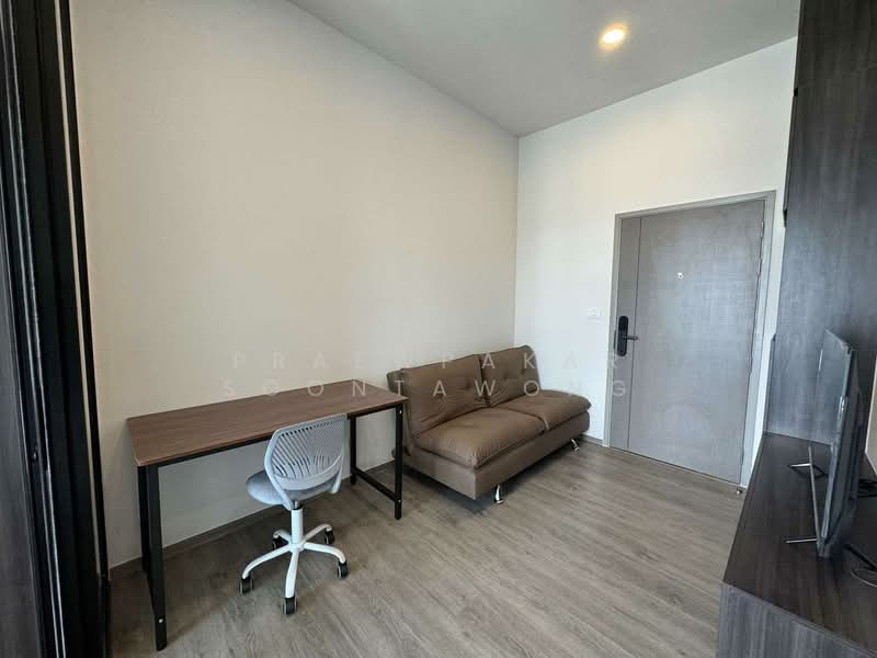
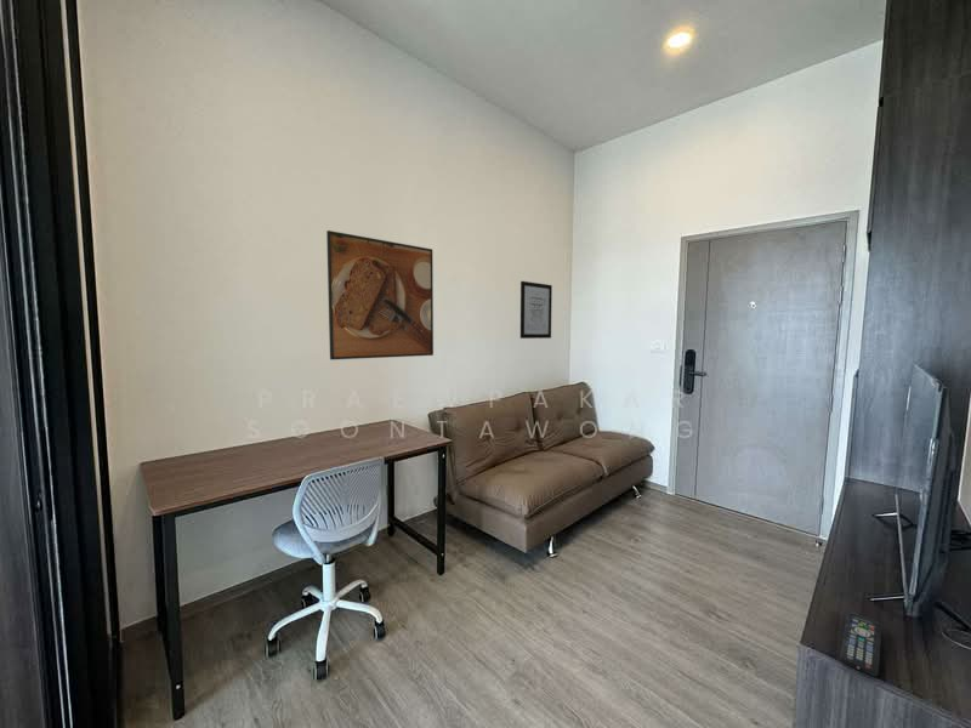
+ wall art (536, 311)
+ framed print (385, 300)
+ remote control (861, 639)
